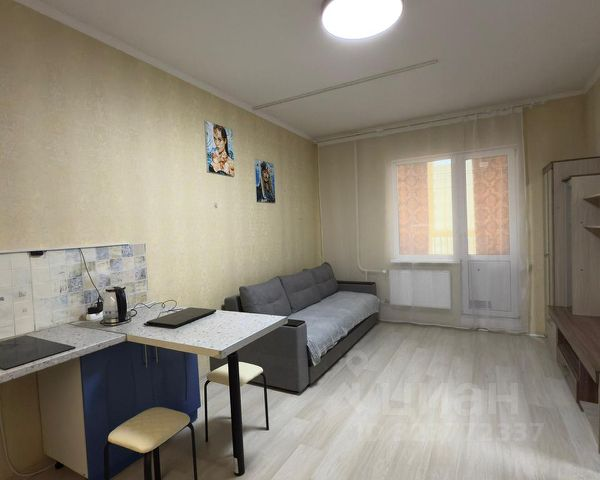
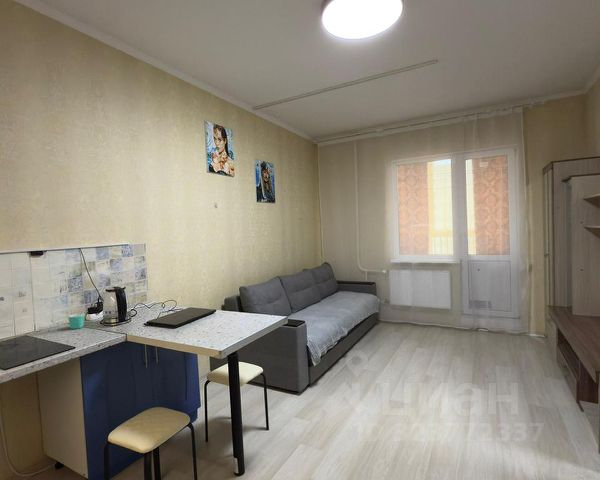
+ mug (78, 320)
